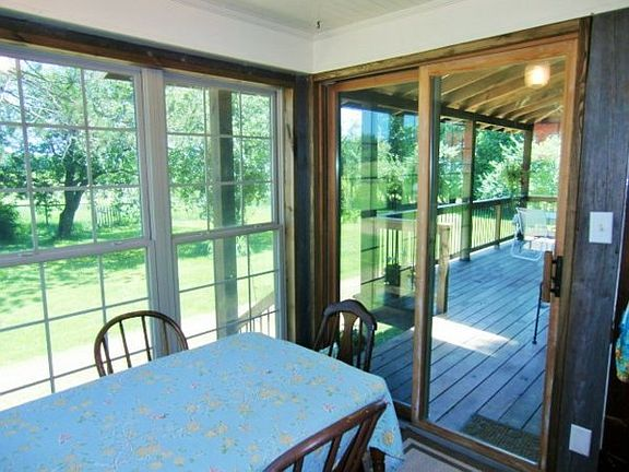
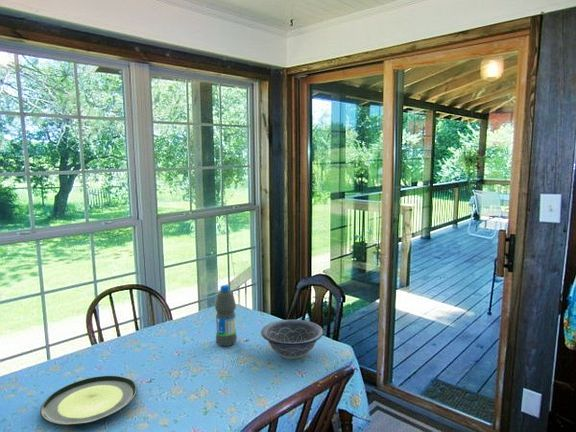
+ plate (91, 400)
+ decorative bowl (292, 342)
+ water bottle (225, 314)
